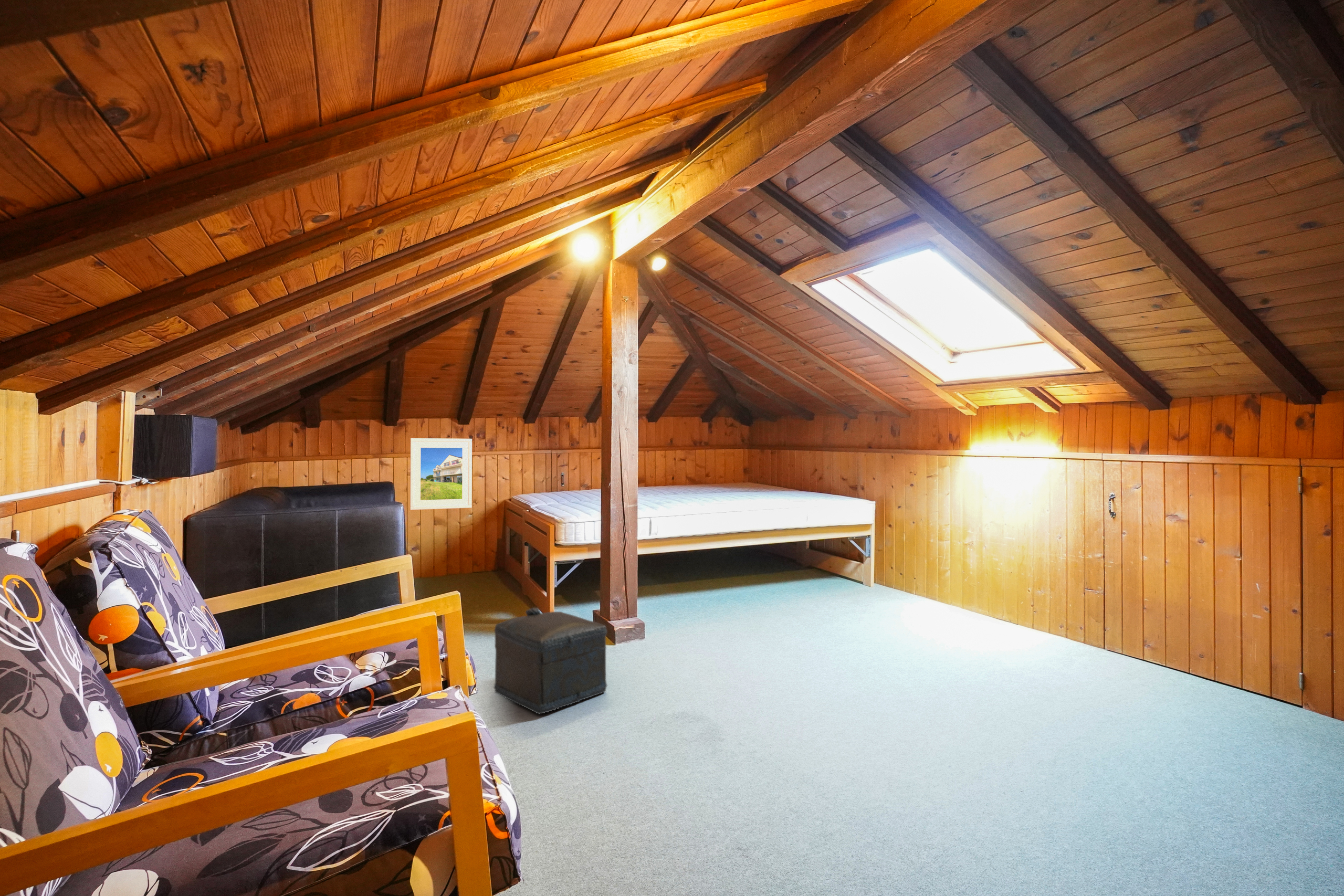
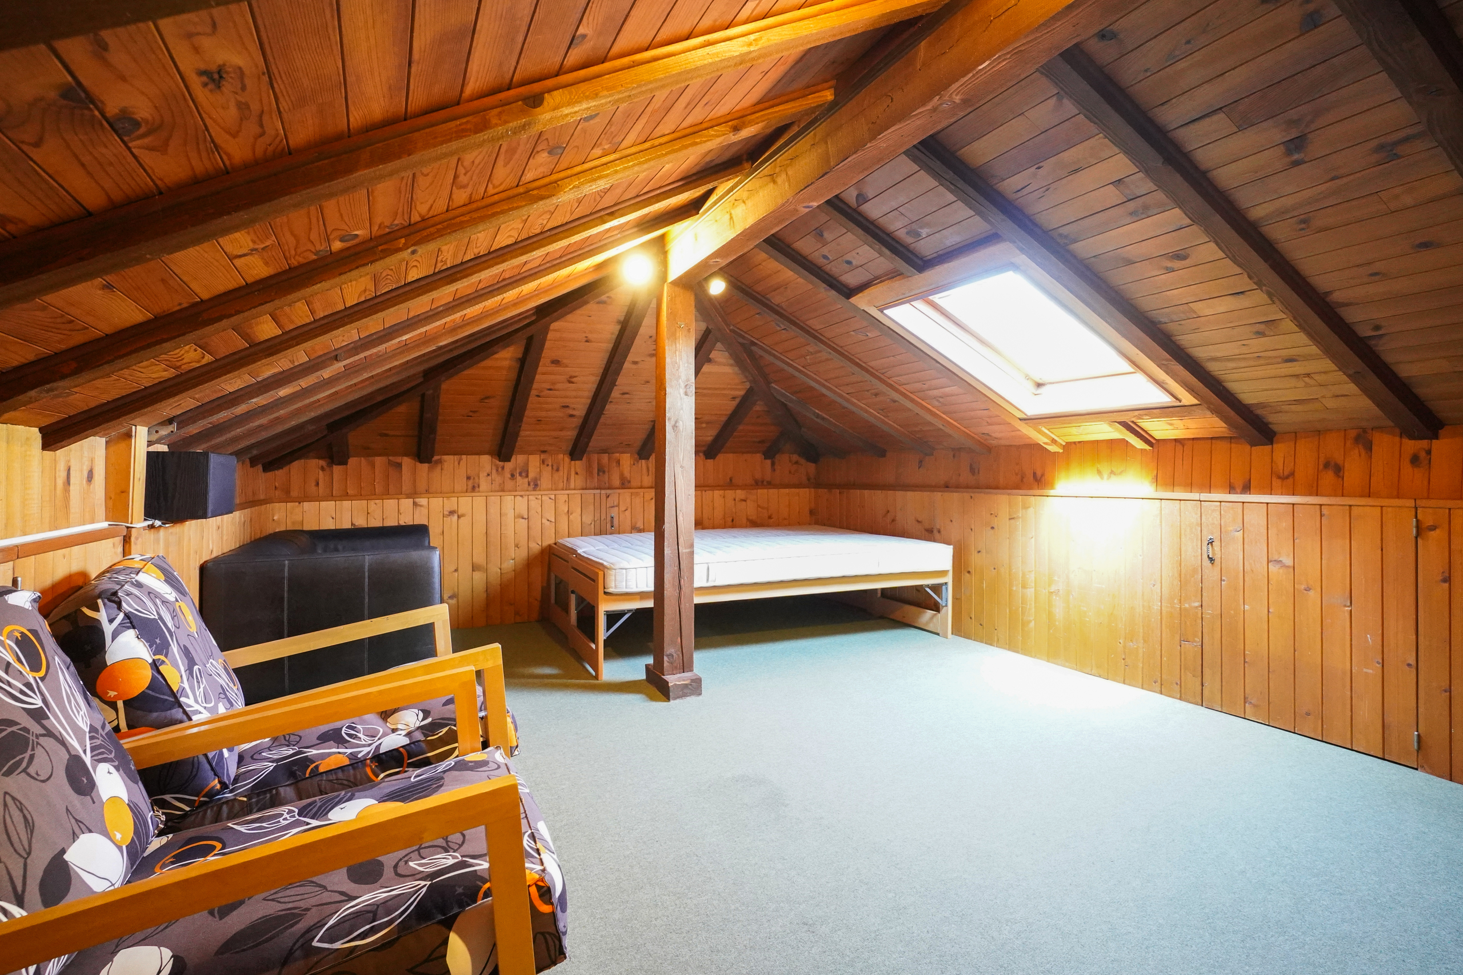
- ottoman (550, 653)
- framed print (442, 473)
